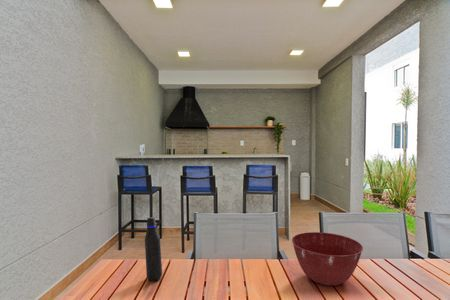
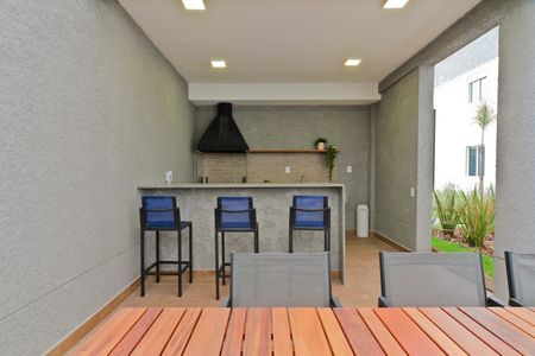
- water bottle (153, 248)
- mixing bowl (325, 260)
